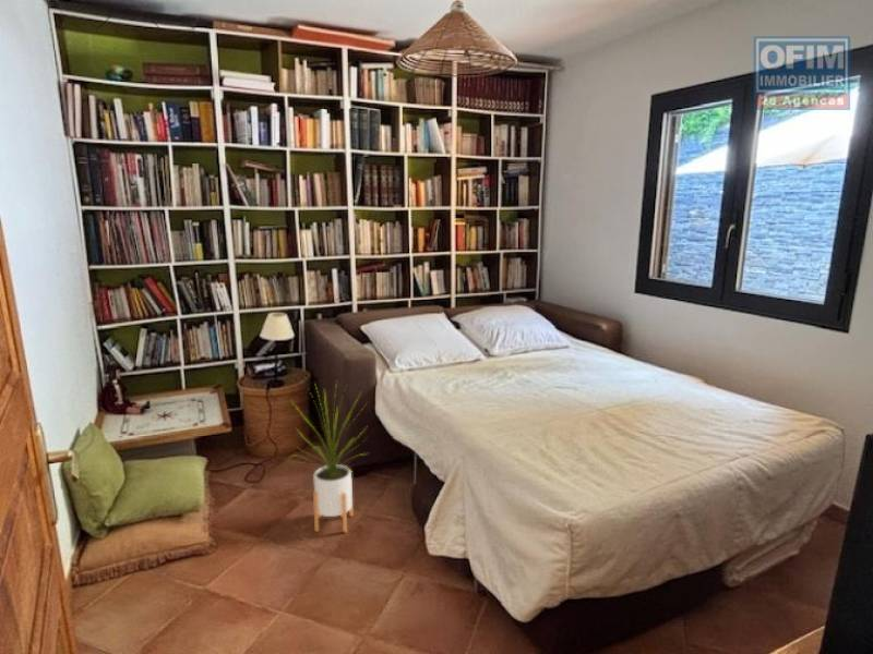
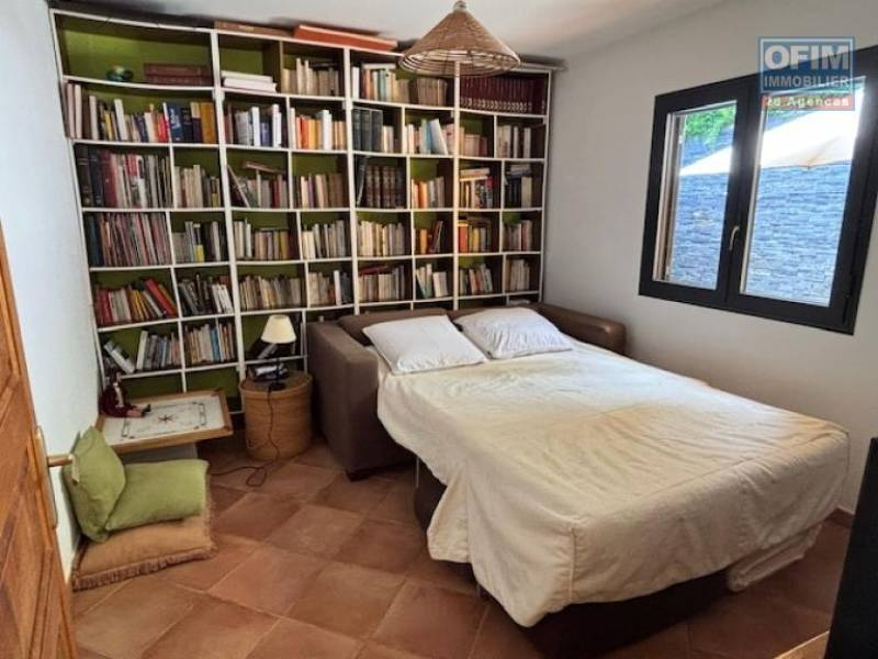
- house plant (331, 458)
